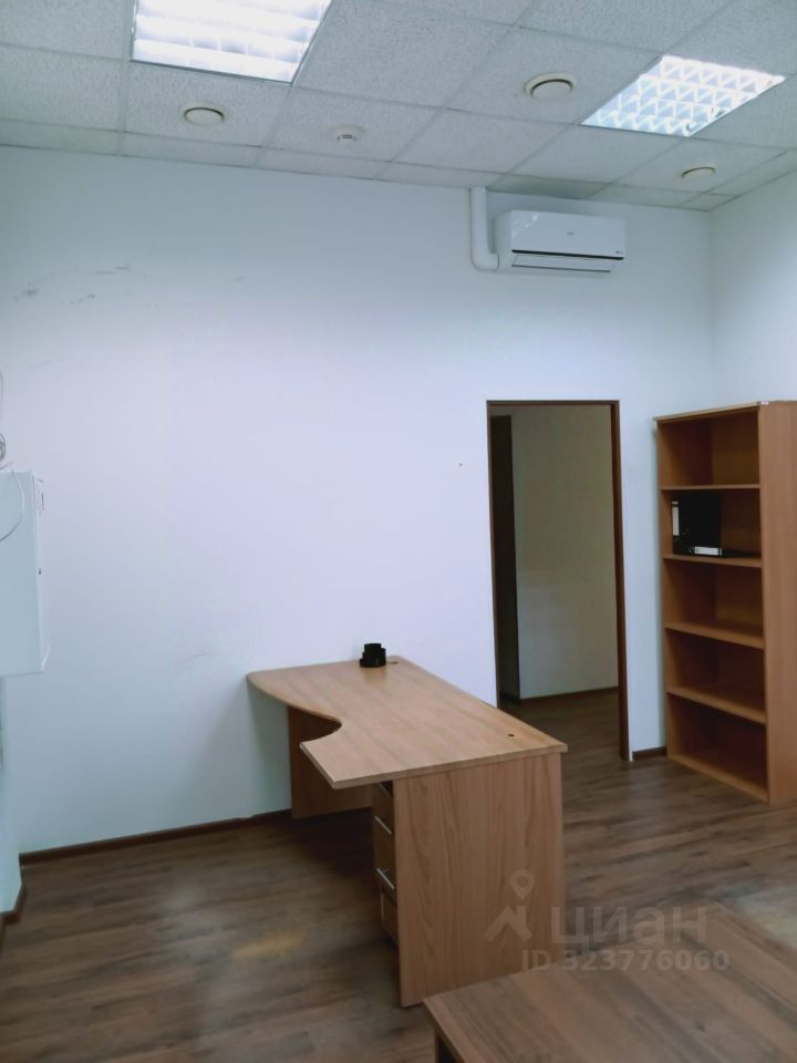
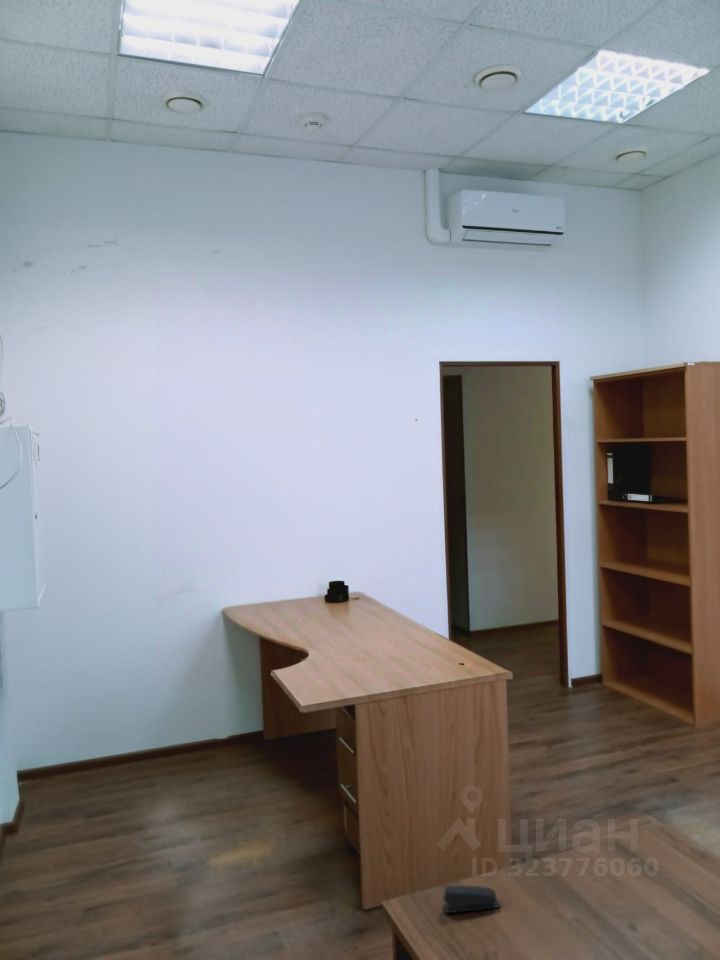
+ stapler (471, 896)
